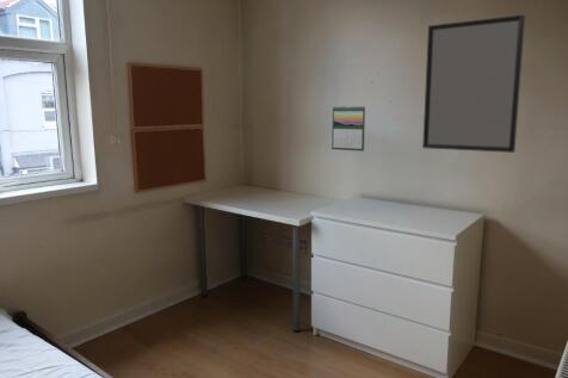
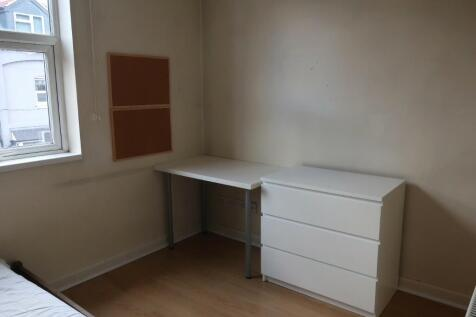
- home mirror (470, 86)
- calendar (347, 128)
